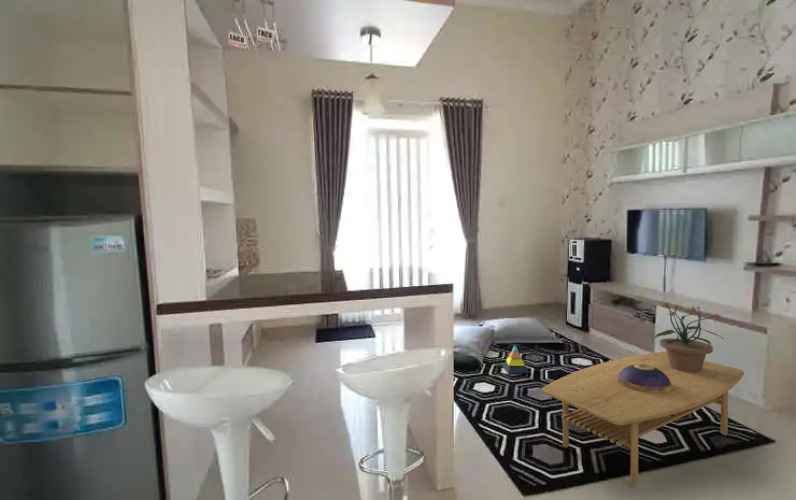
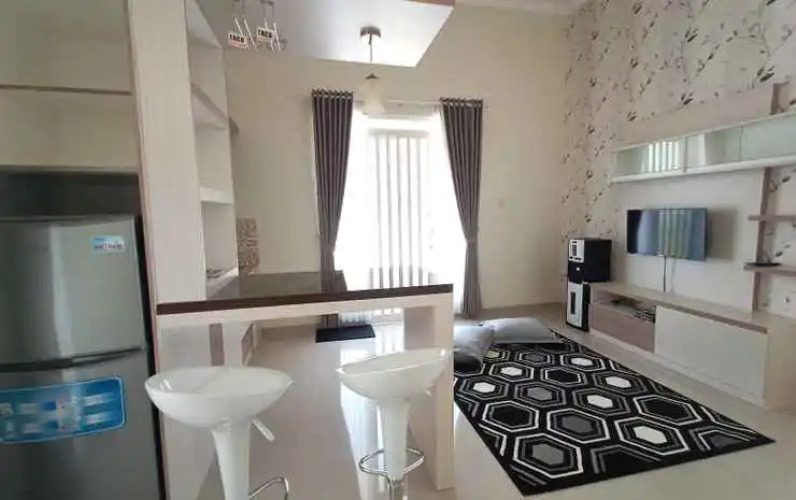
- decorative bowl (643, 374)
- stacking toy (515, 357)
- potted plant (685, 335)
- coffee table (646, 410)
